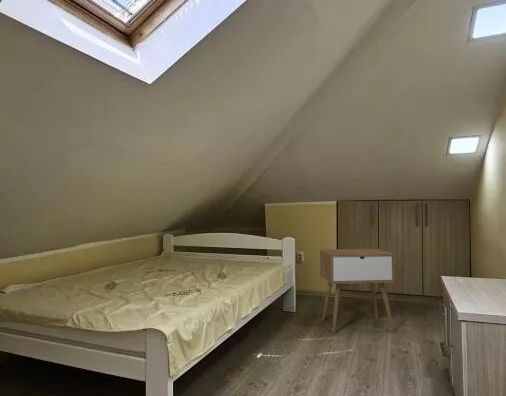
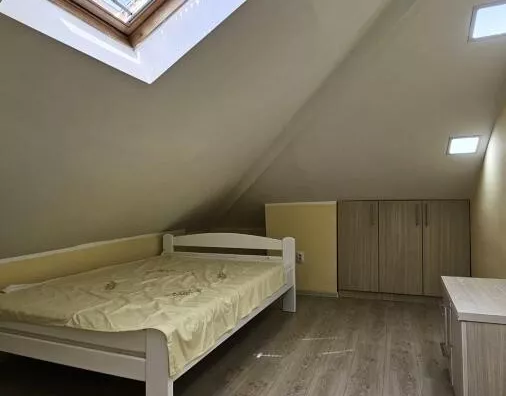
- nightstand (355, 282)
